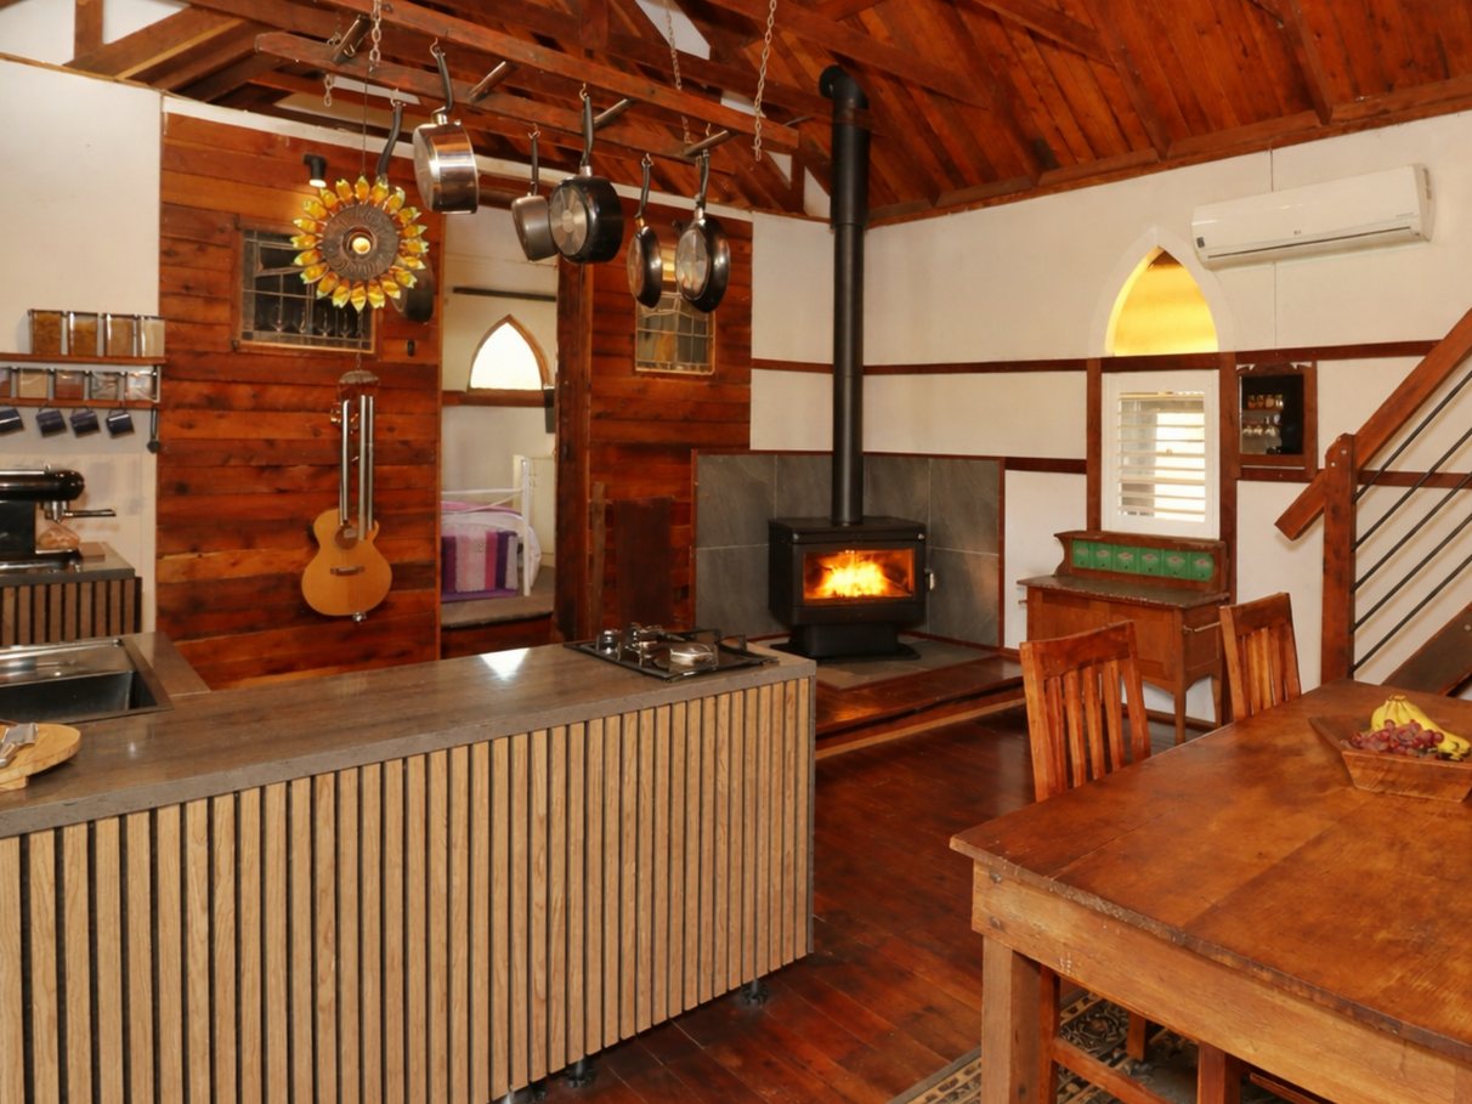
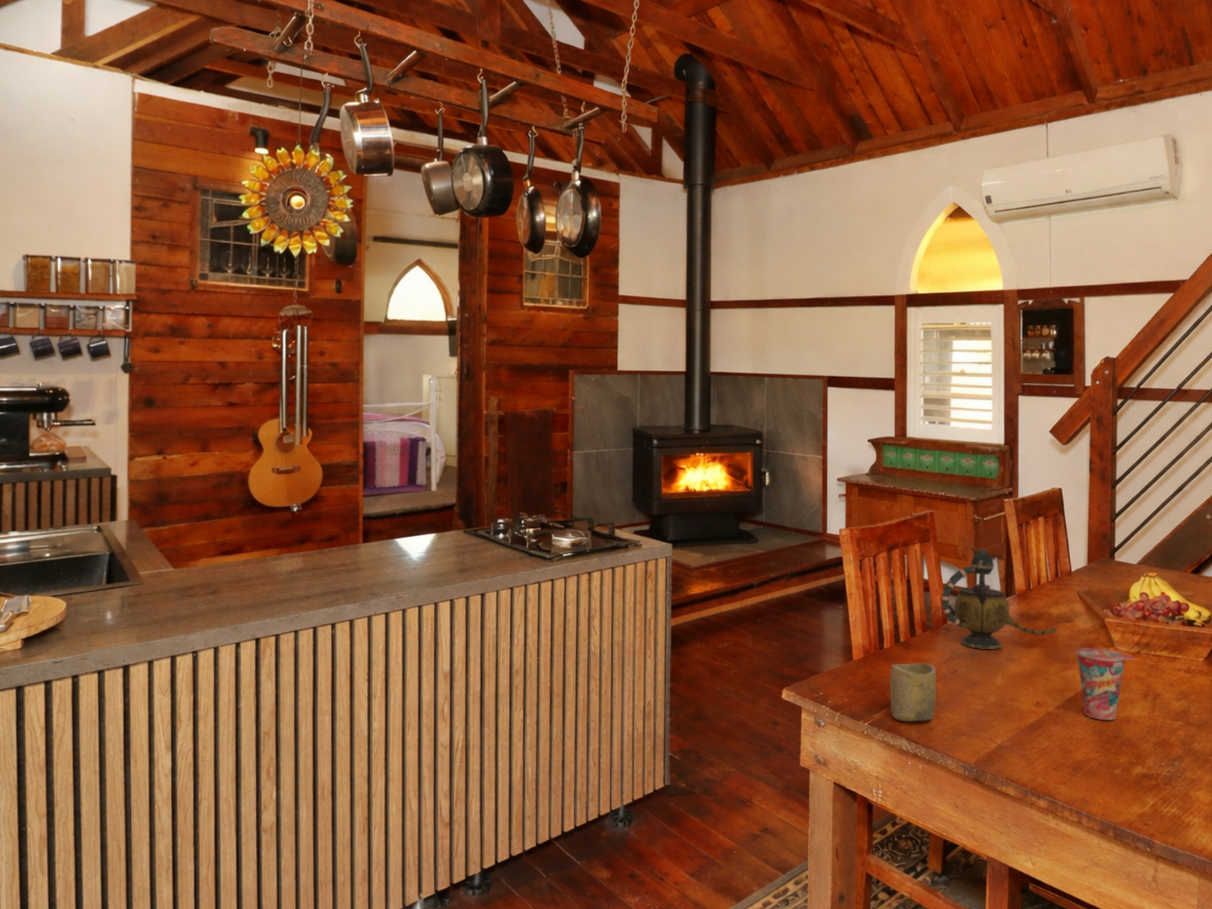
+ cup (912, 691)
+ teapot (998, 597)
+ cup (1103, 684)
